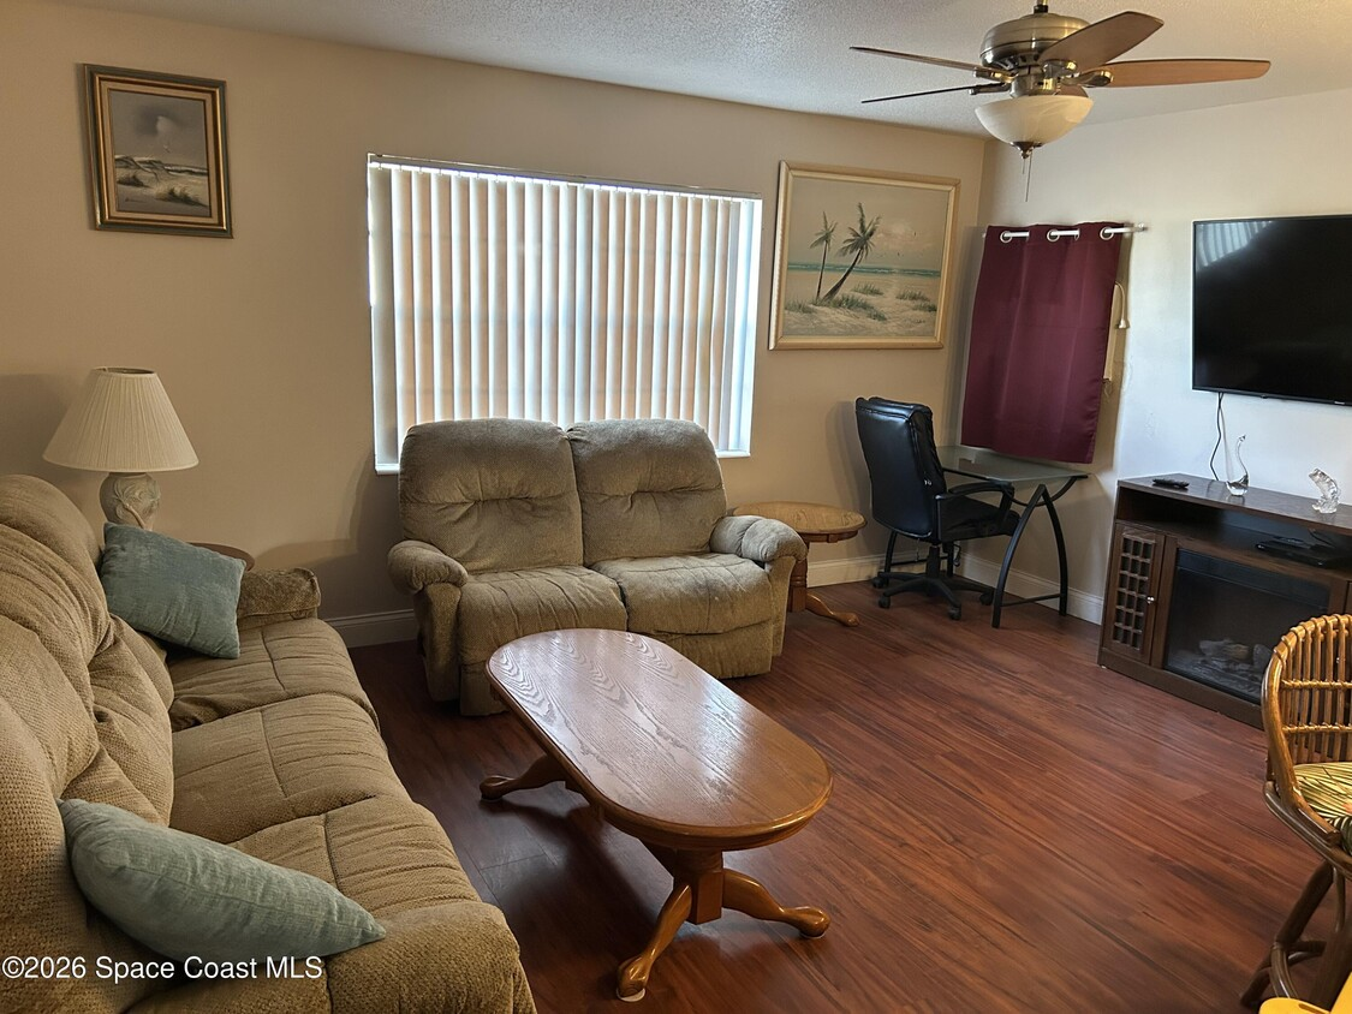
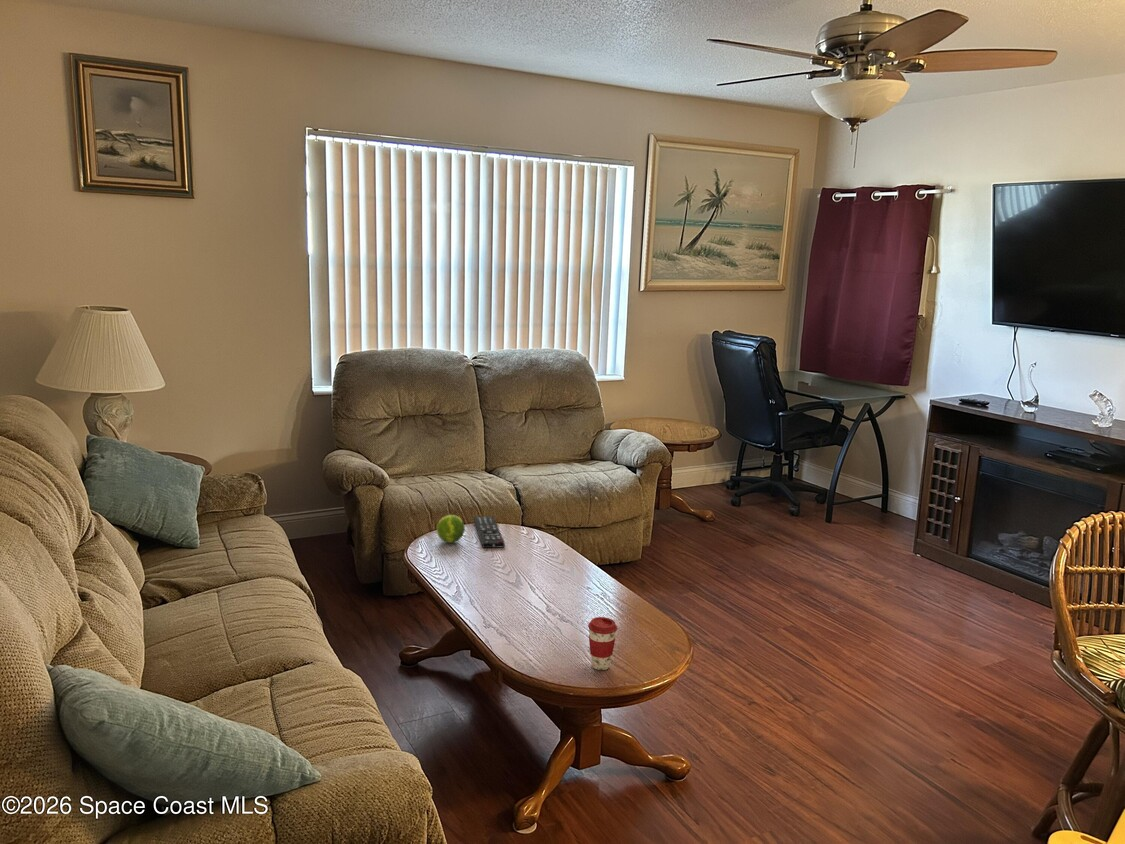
+ remote control (488, 530)
+ fruit (450, 528)
+ coffee cup (601, 644)
